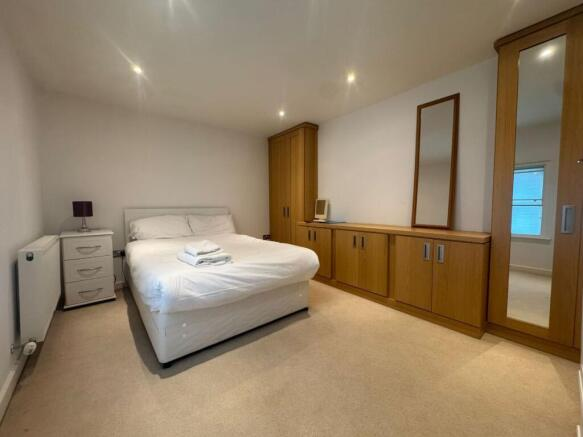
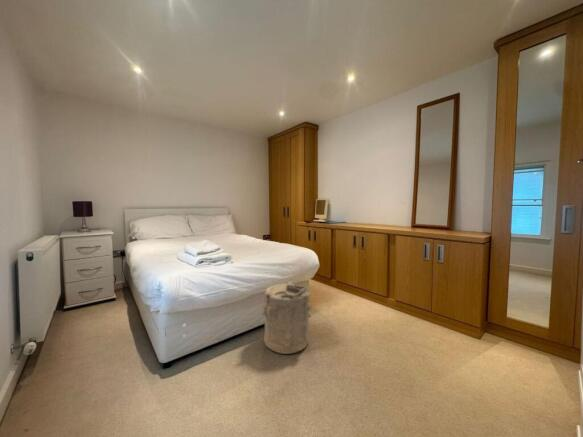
+ laundry hamper (284, 313)
